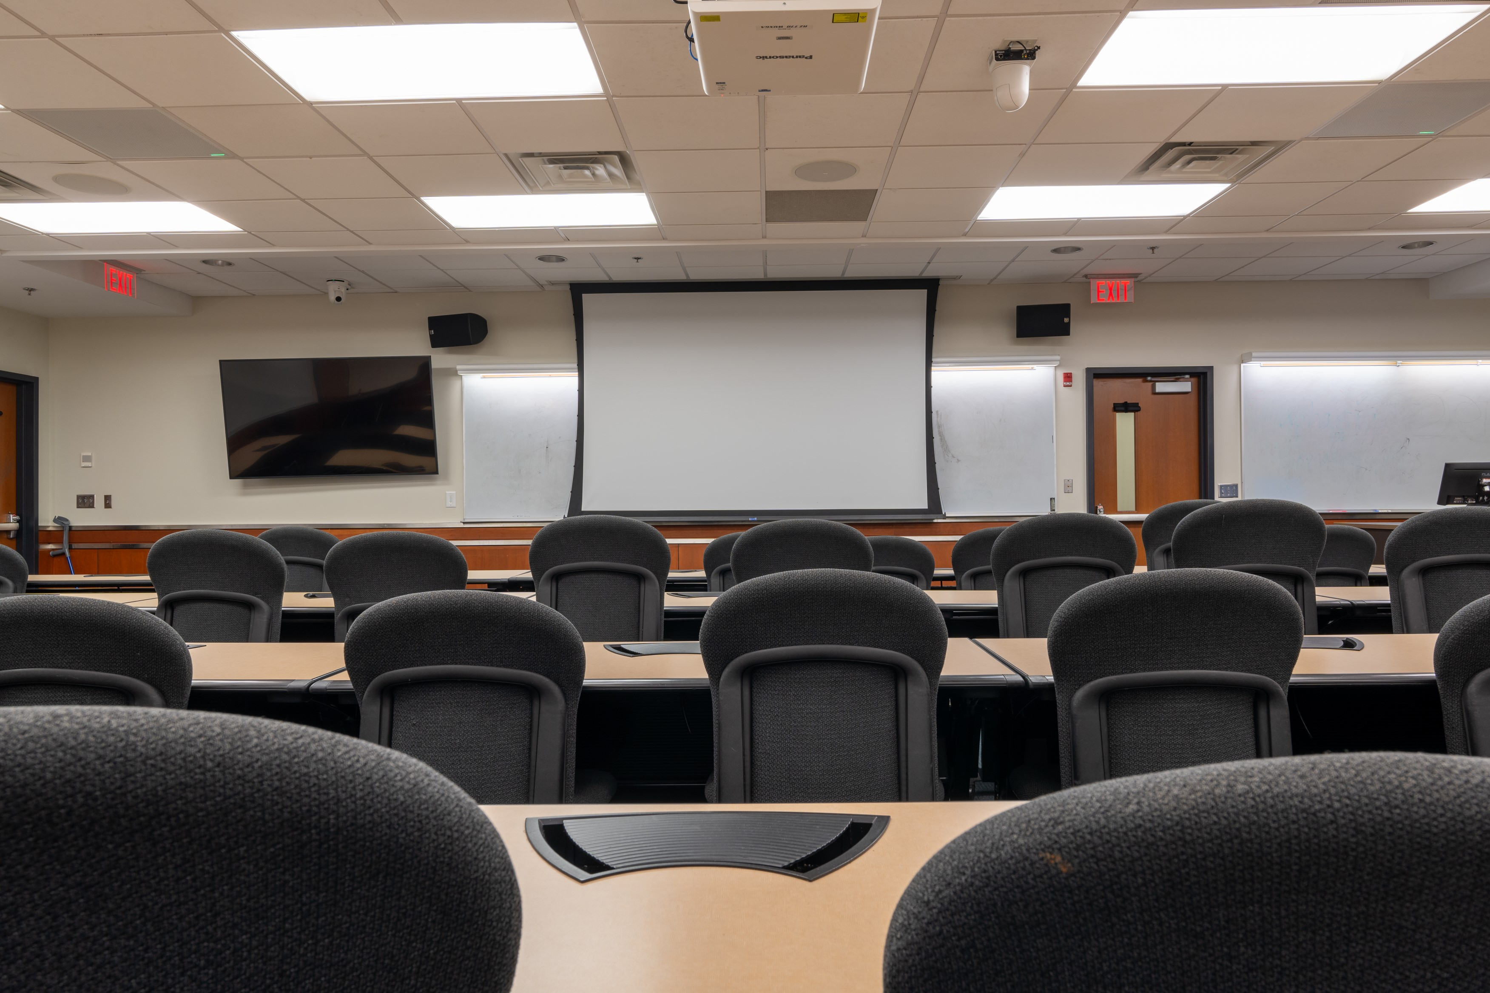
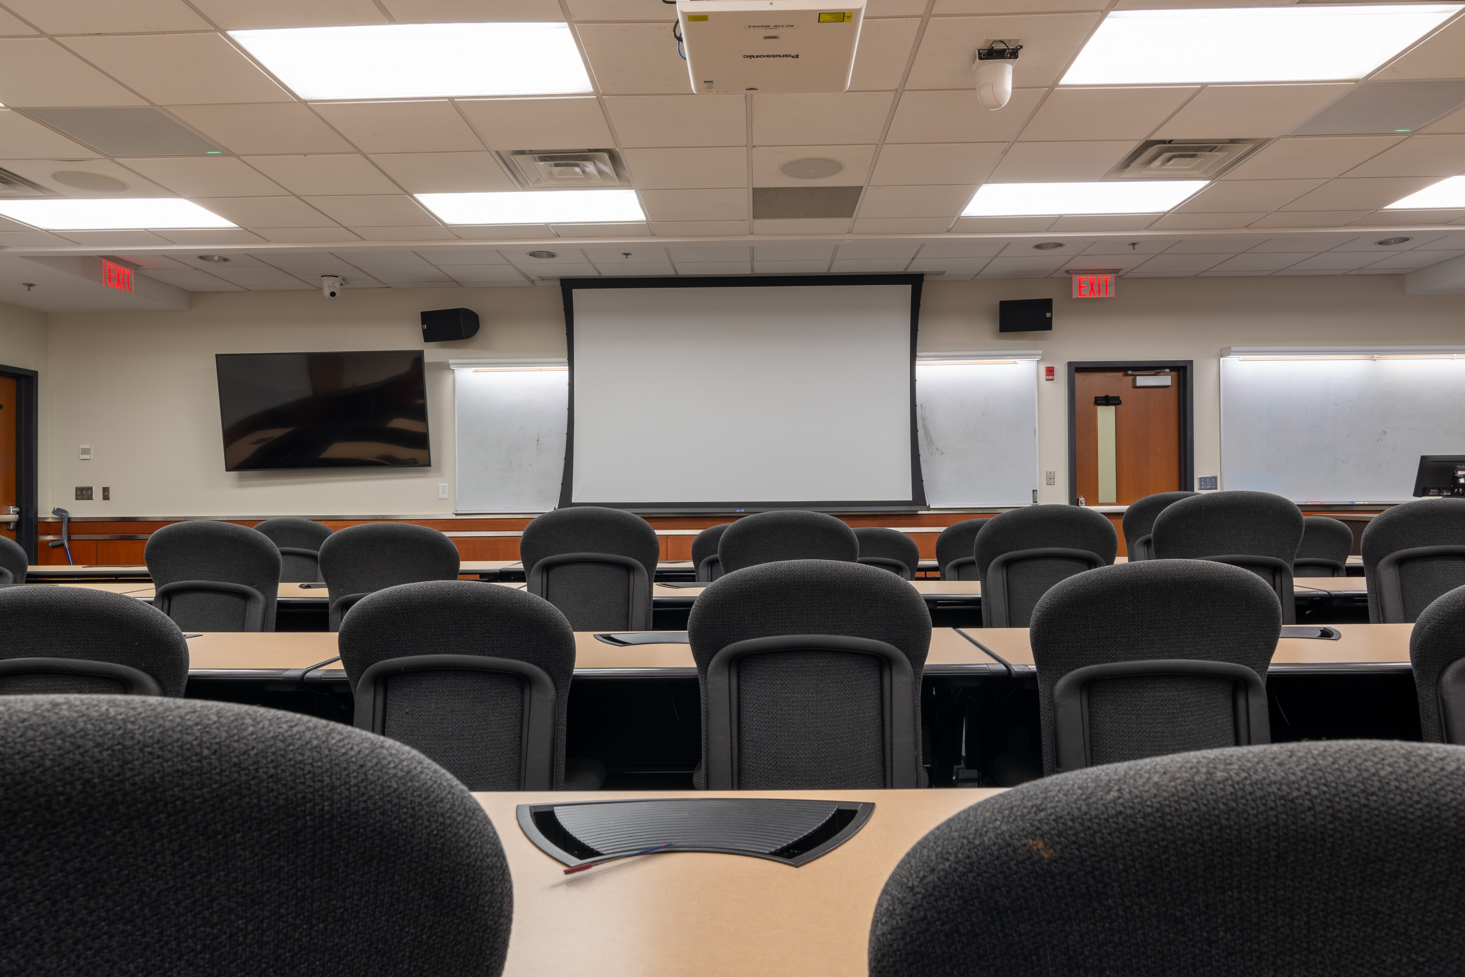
+ pen (623, 856)
